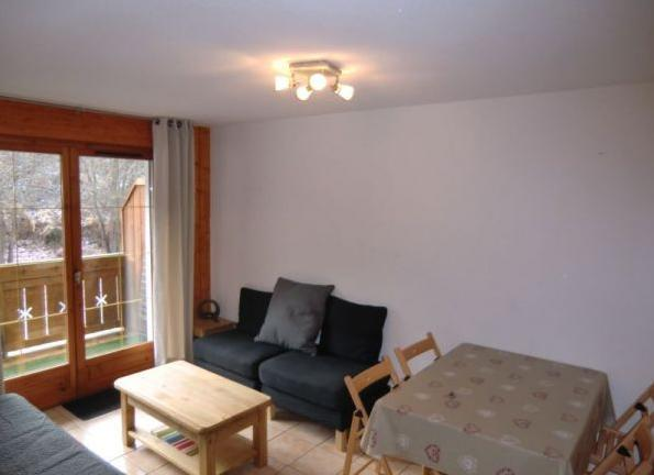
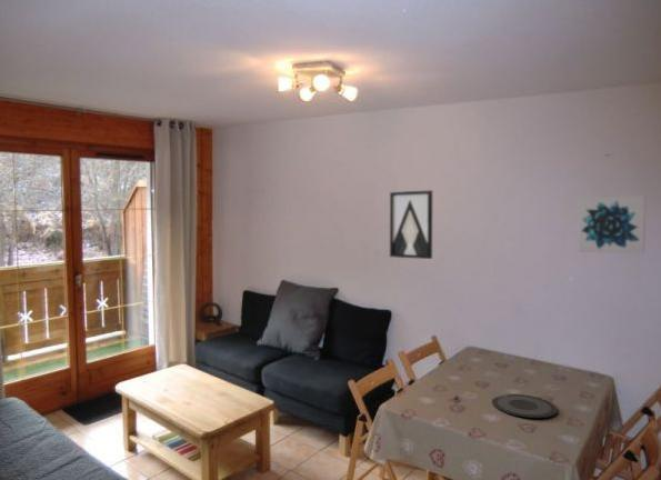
+ plate (523, 404)
+ wall art (610, 224)
+ wall art (410, 224)
